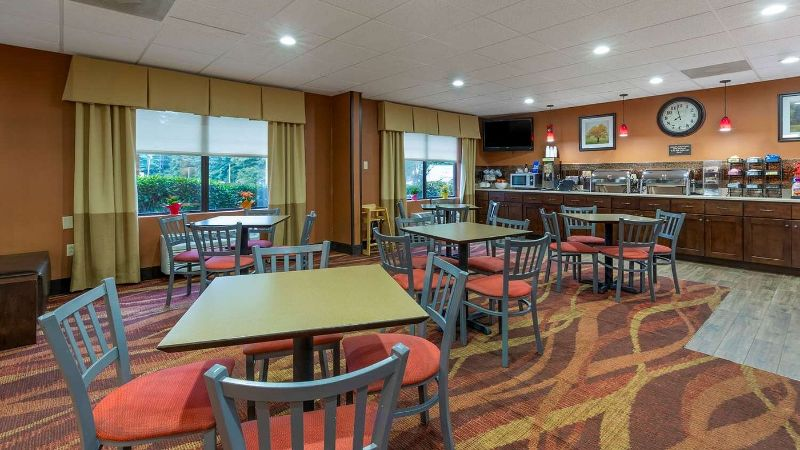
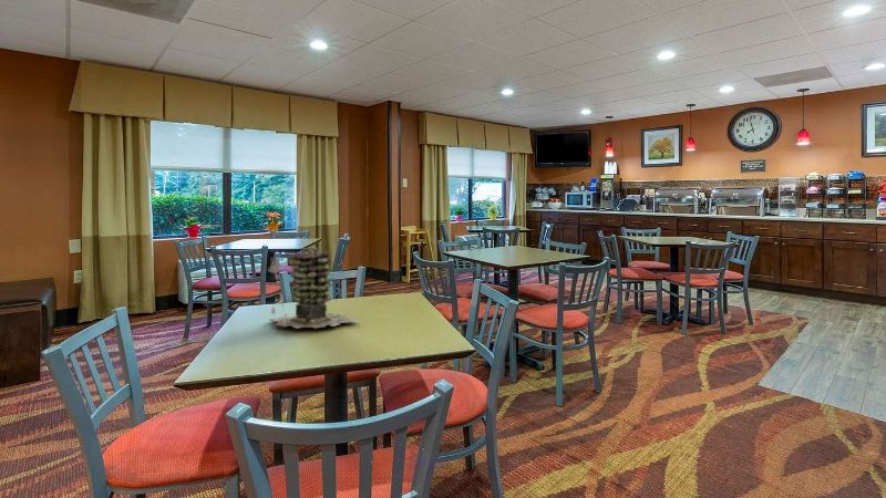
+ succulent plant (312, 282)
